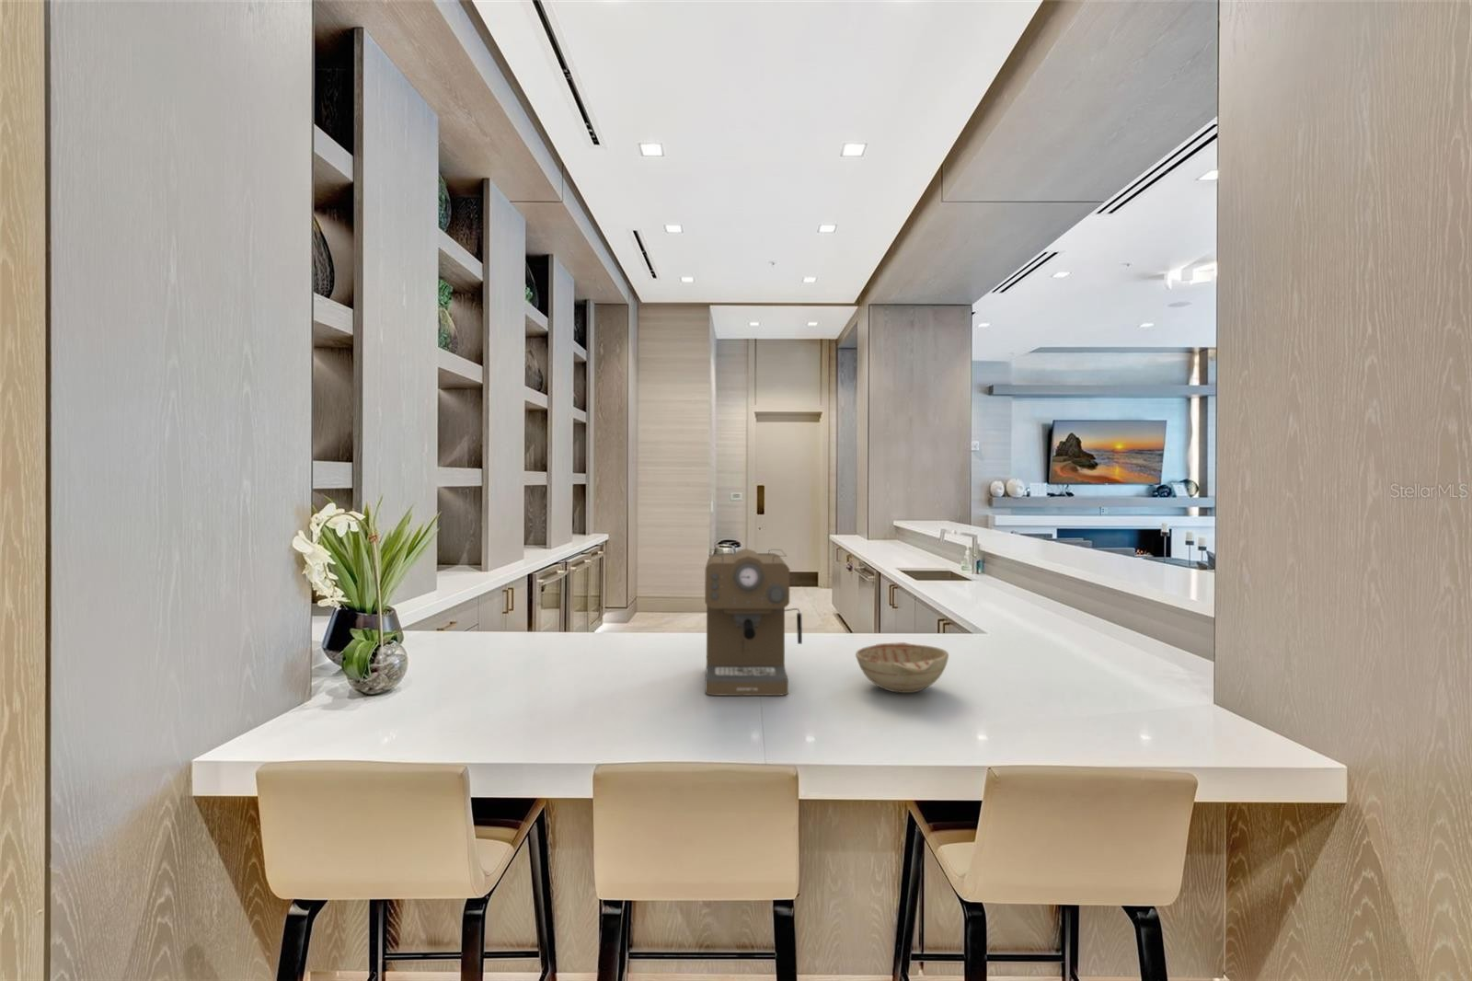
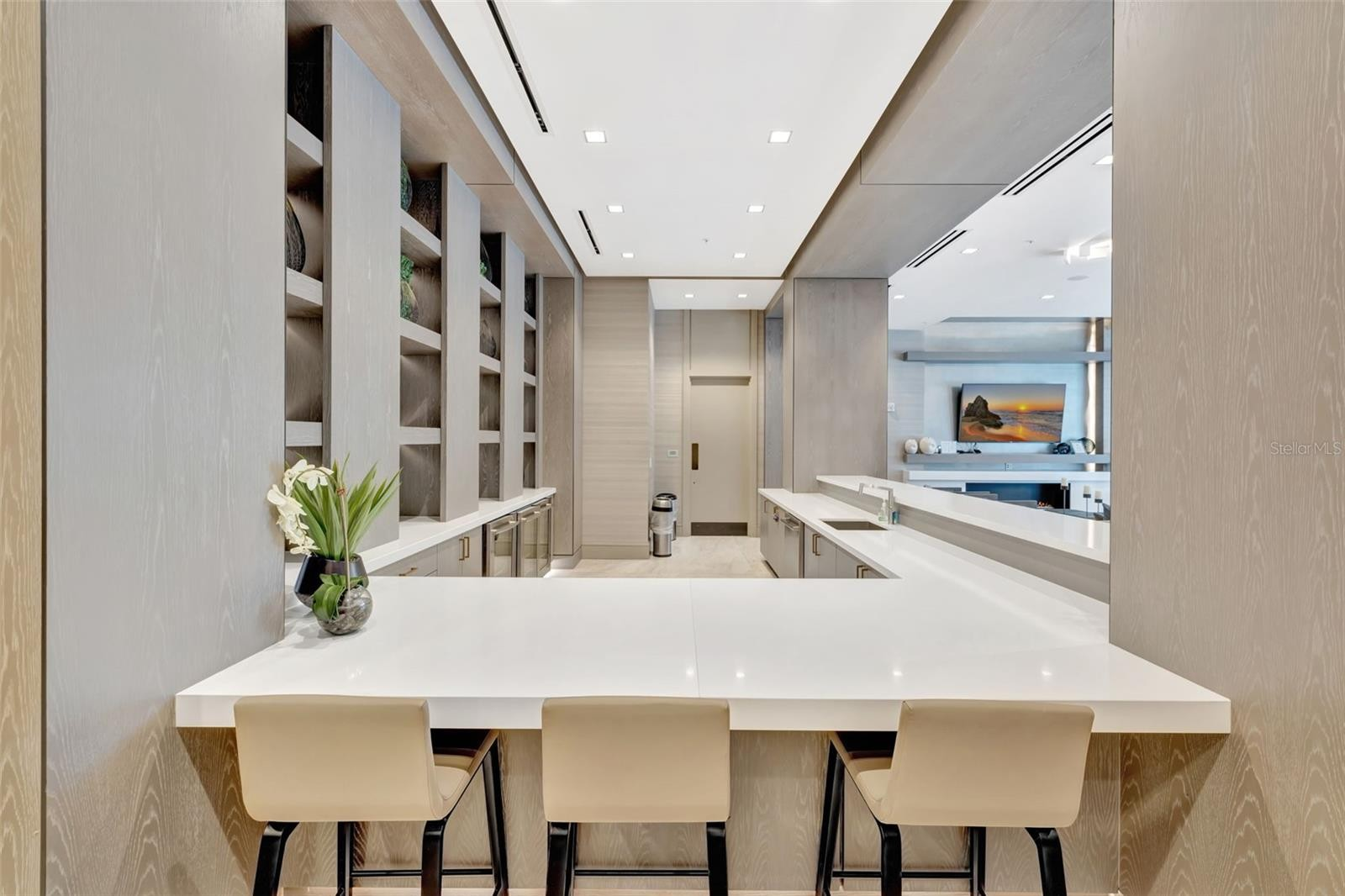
- decorative bowl (901, 668)
- coffee maker (753, 616)
